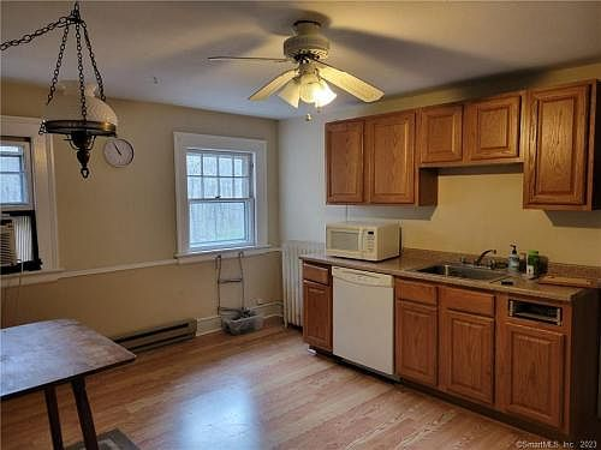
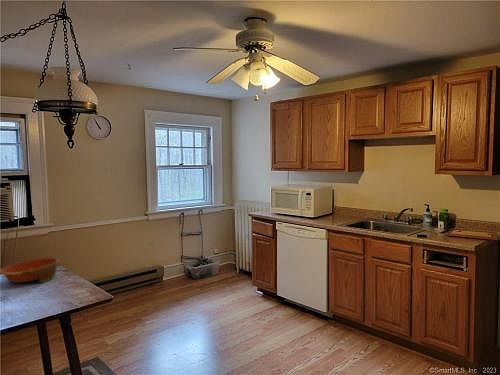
+ bowl (30, 270)
